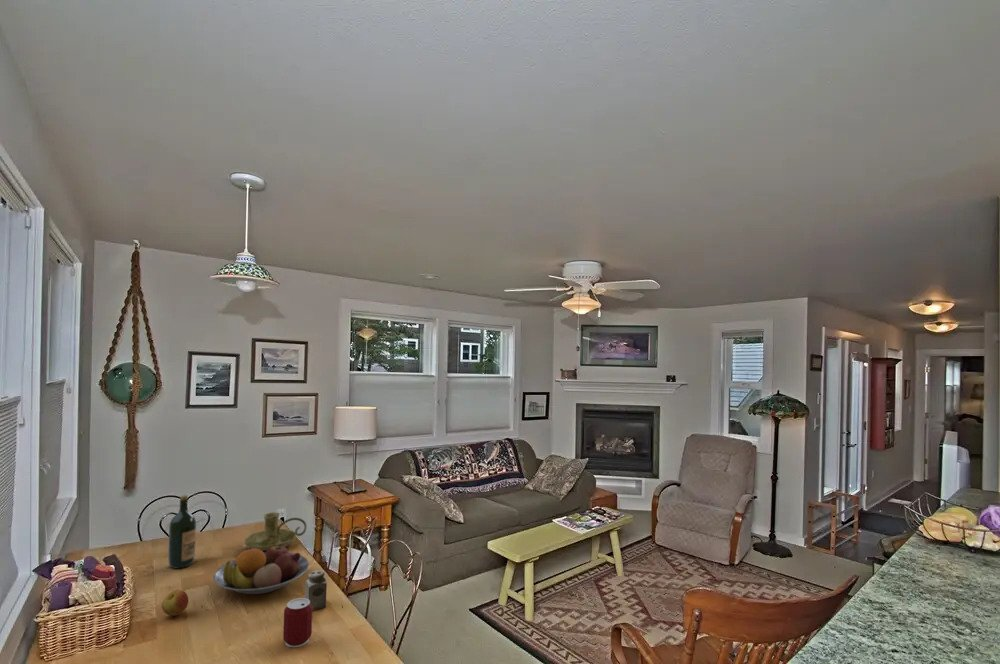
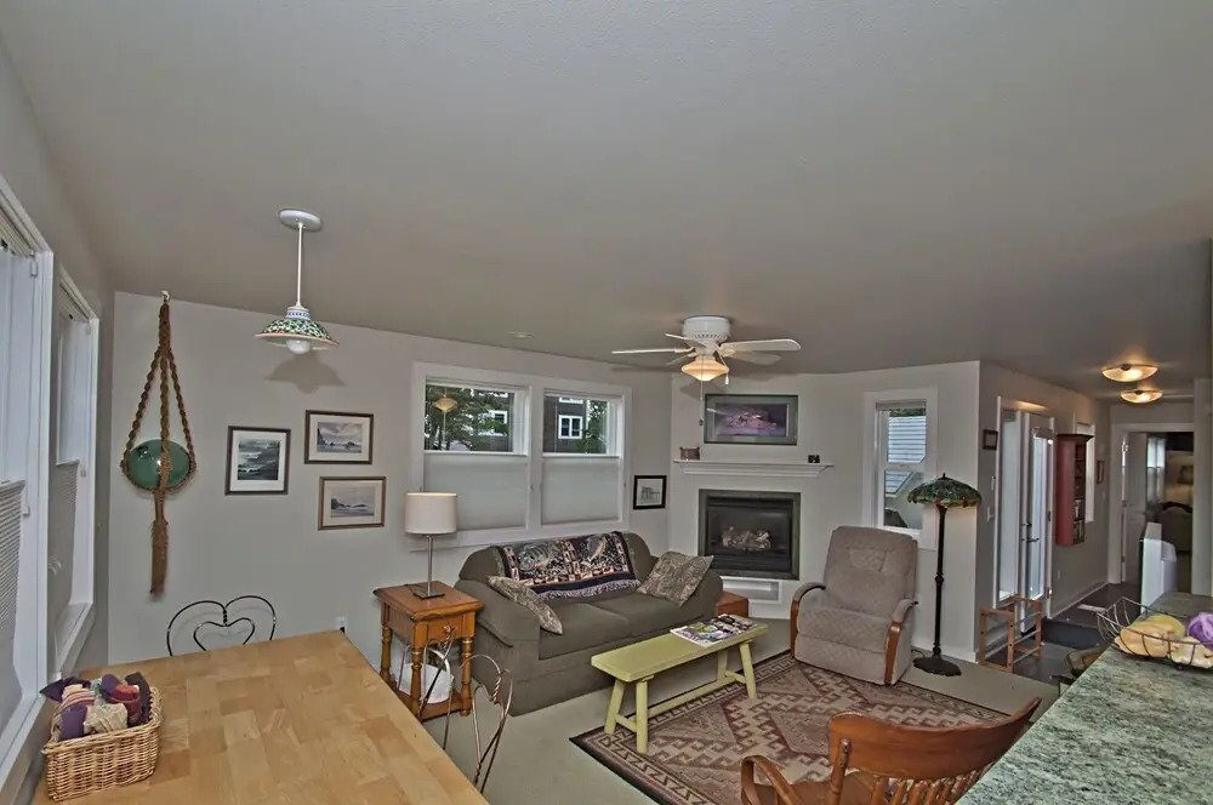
- fruit bowl (263, 565)
- can (298, 622)
- salt shaker (315, 588)
- apple (174, 603)
- candle holder (277, 529)
- wine bottle (182, 530)
